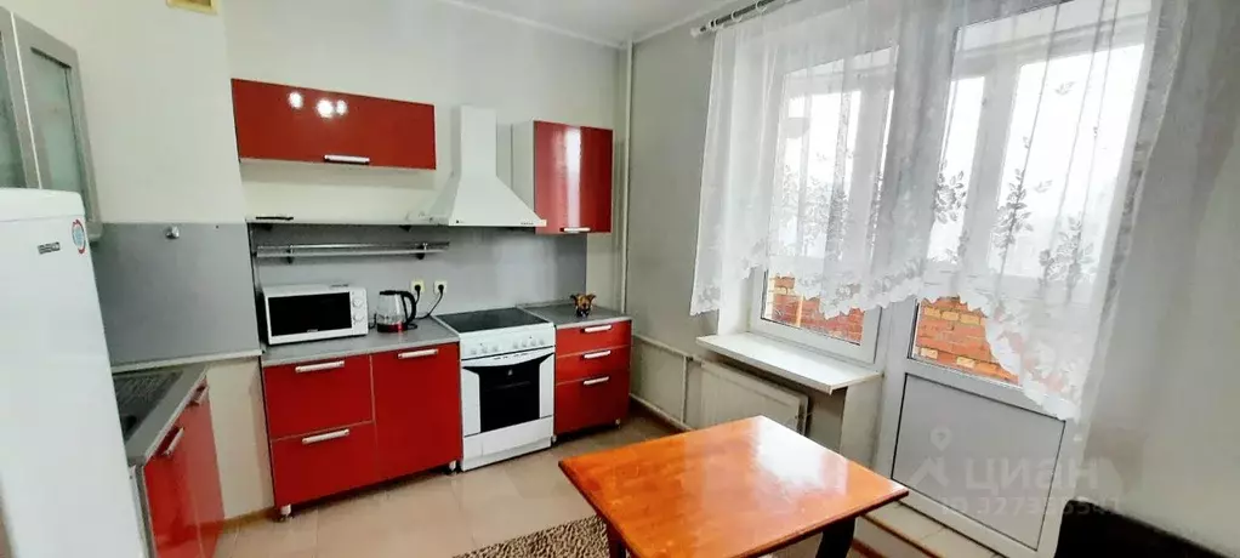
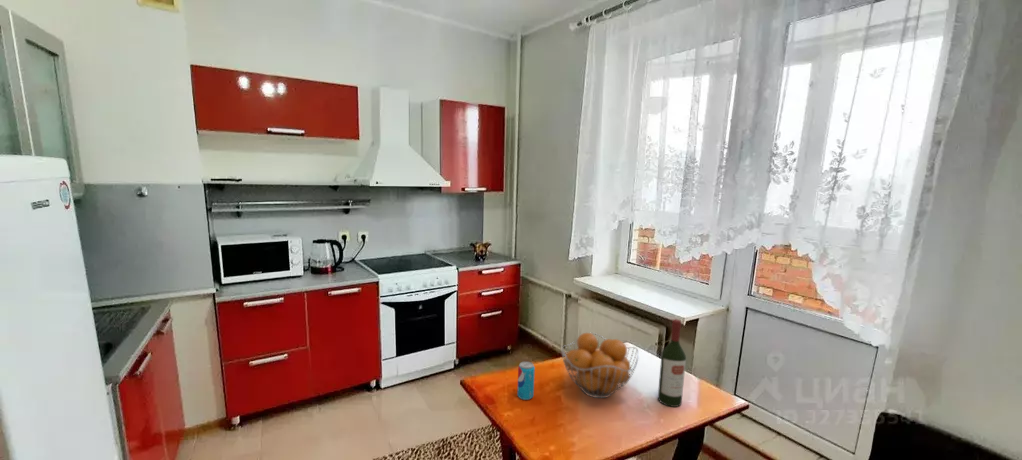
+ beverage can (526, 380)
+ wine bottle (673, 361)
+ fruit basket (598, 363)
